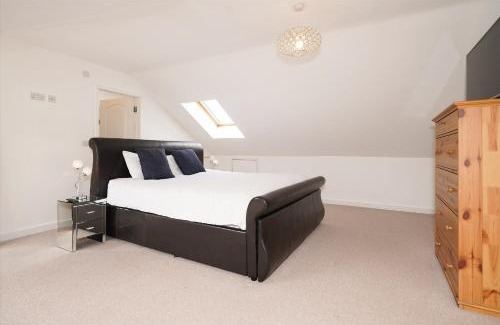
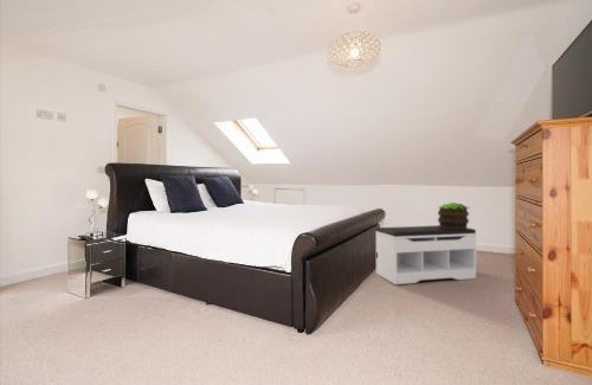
+ bench (424, 251)
+ potted plant (452, 214)
